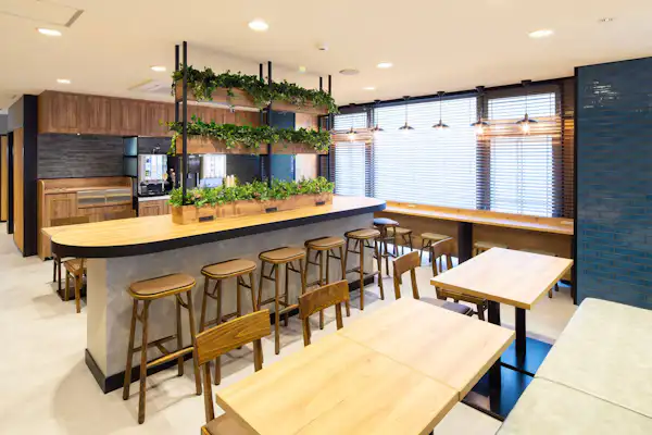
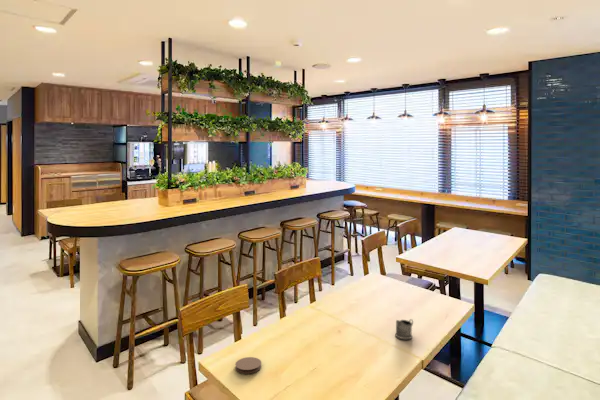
+ tea glass holder (405, 326)
+ coaster (248, 364)
